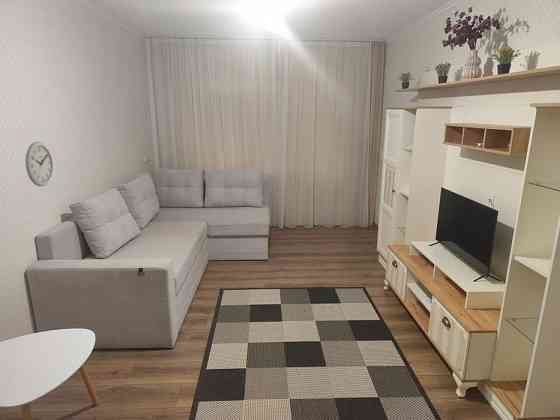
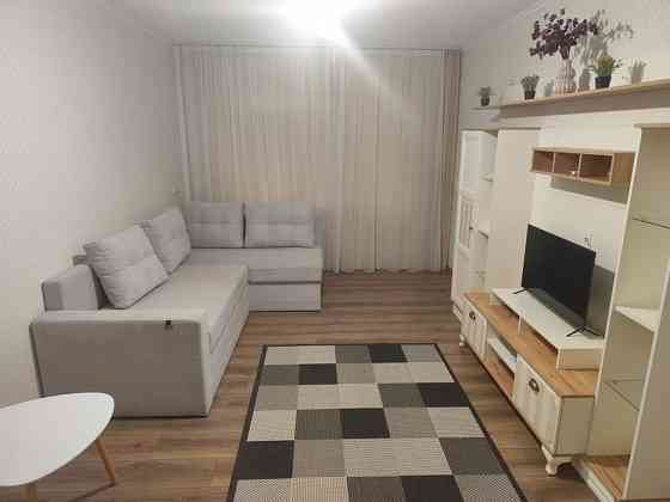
- wall clock (40, 164)
